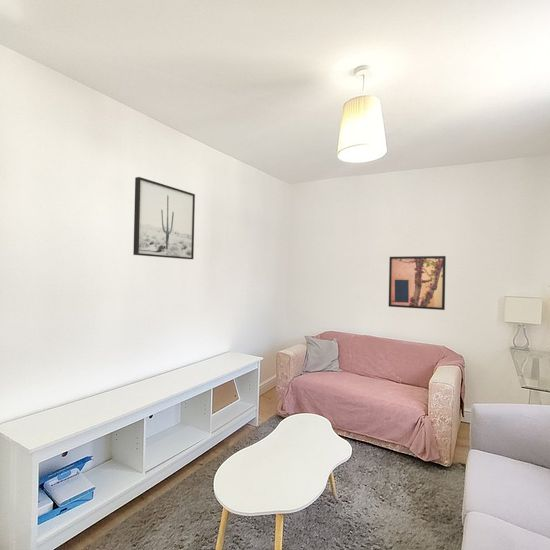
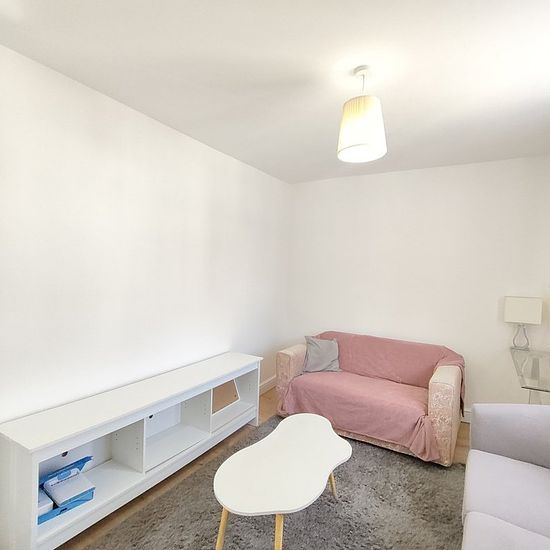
- wall art (166, 221)
- wall art (416, 282)
